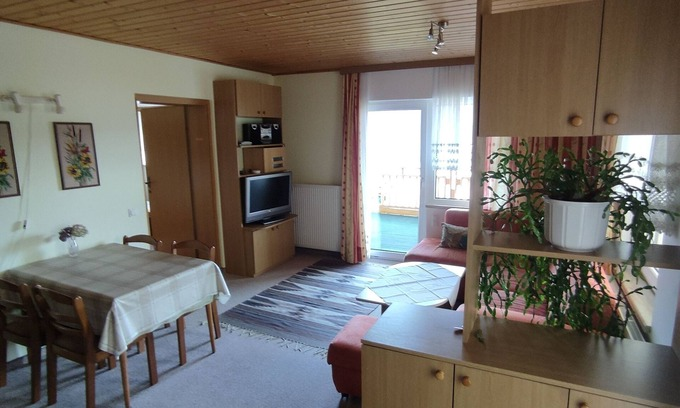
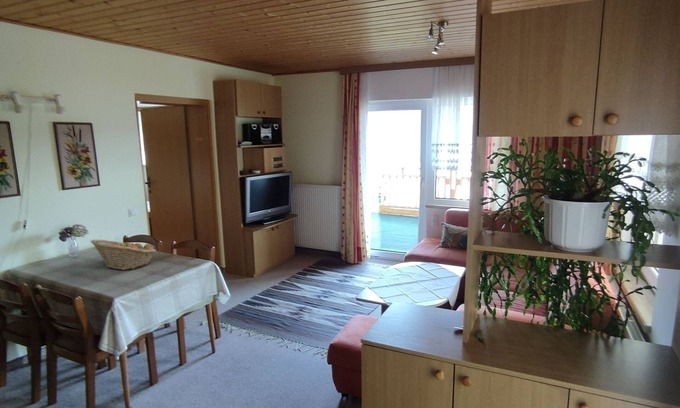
+ fruit basket (124, 251)
